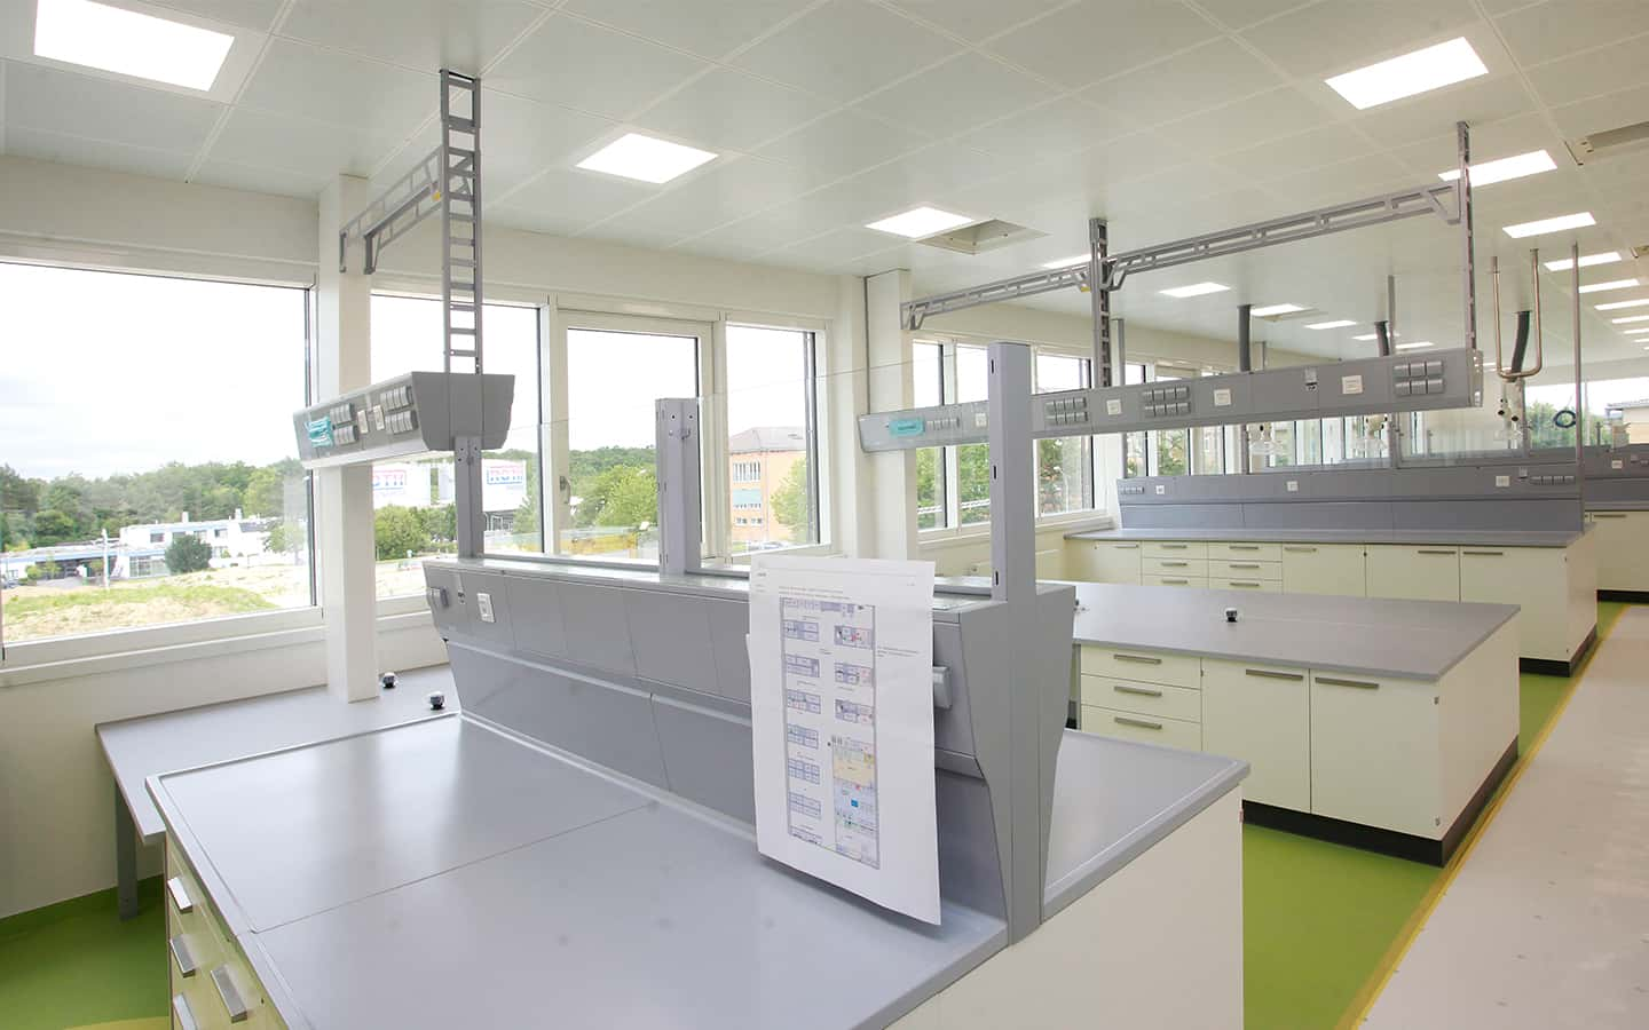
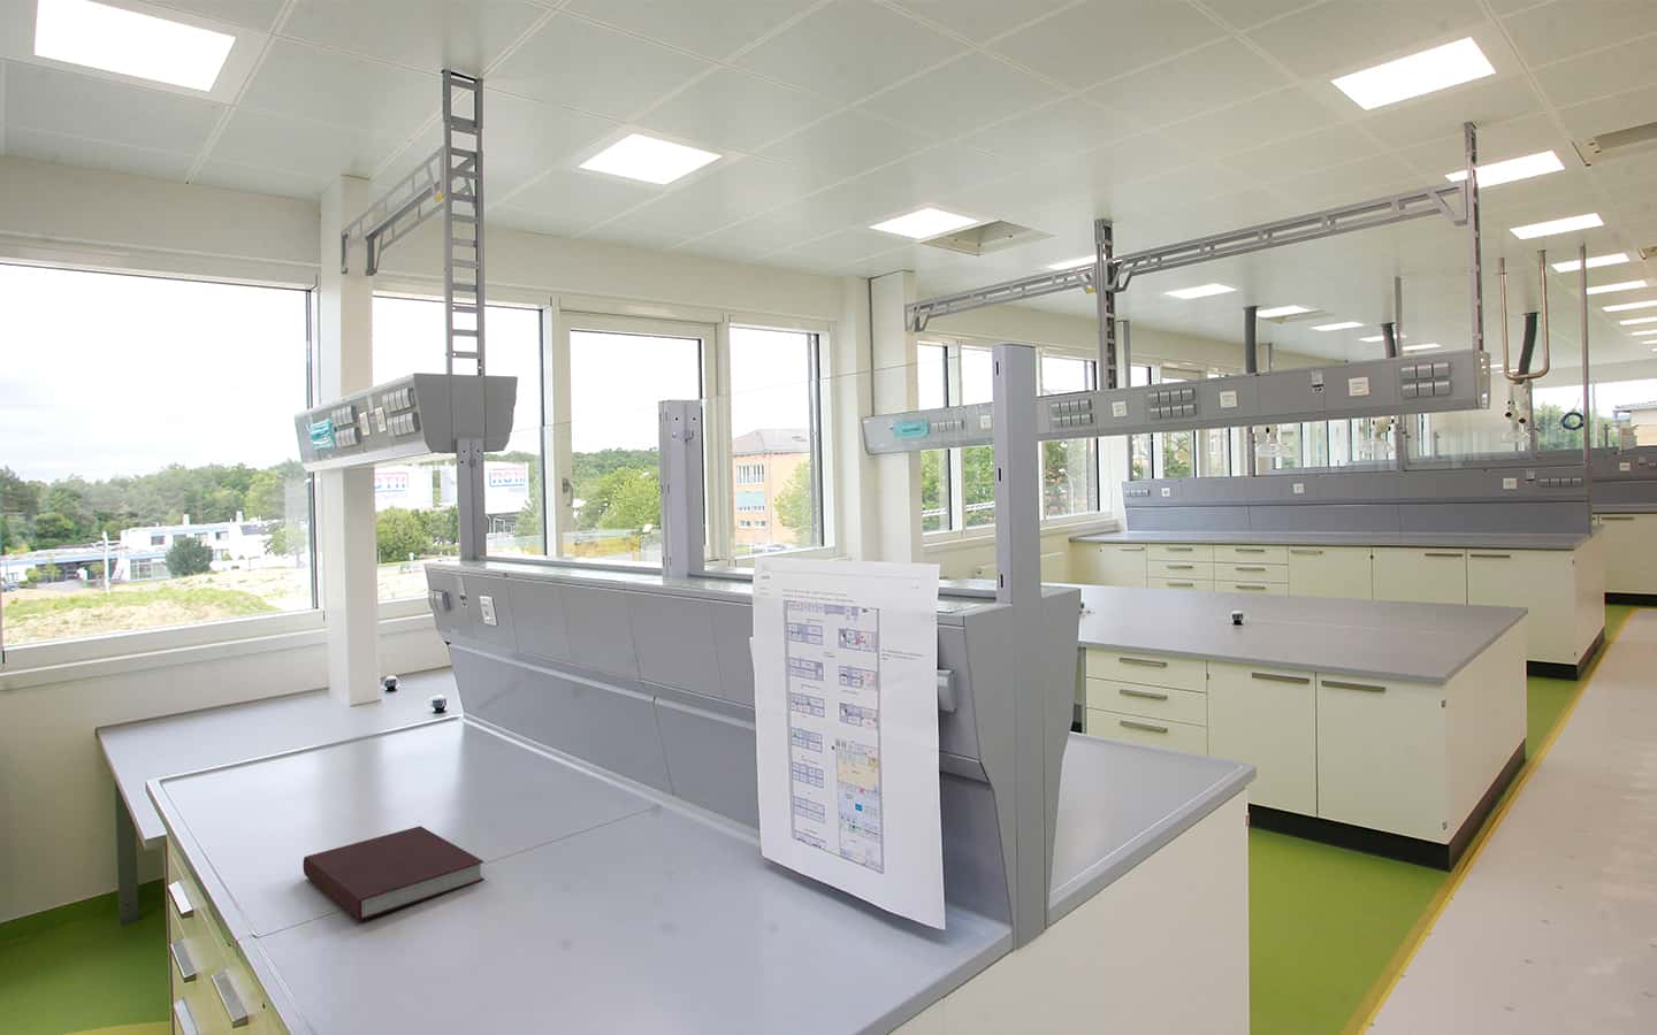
+ notebook (392, 868)
